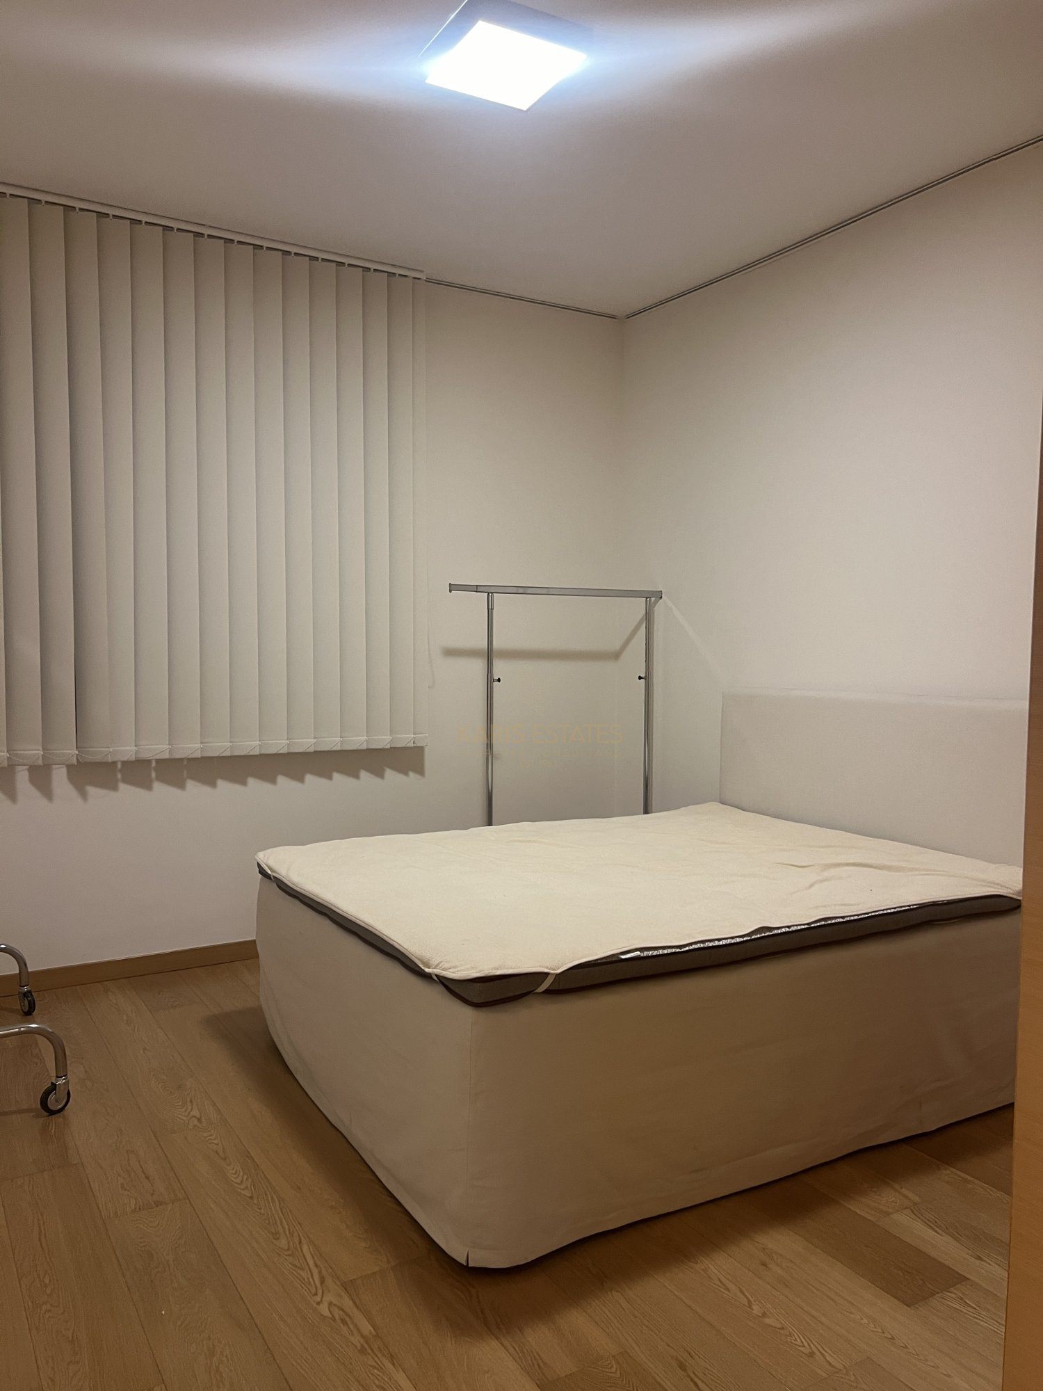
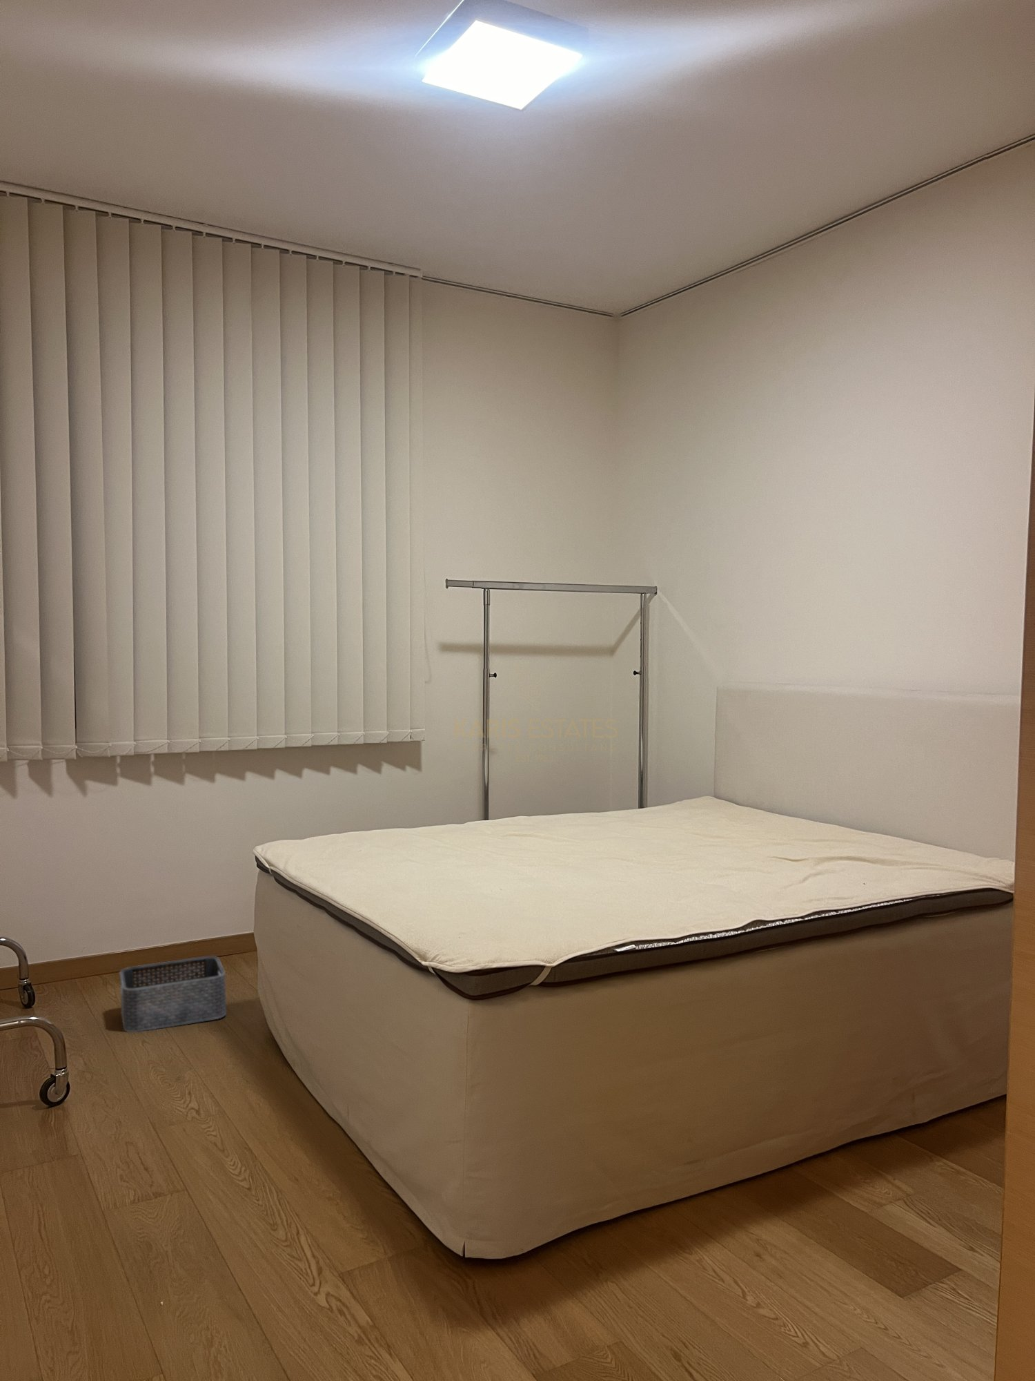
+ storage bin (173, 993)
